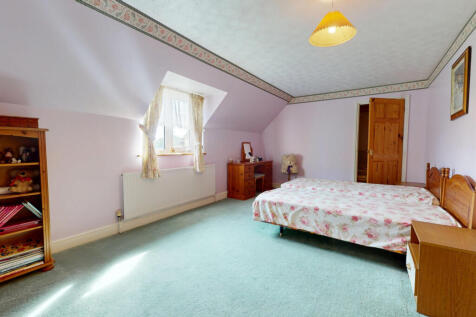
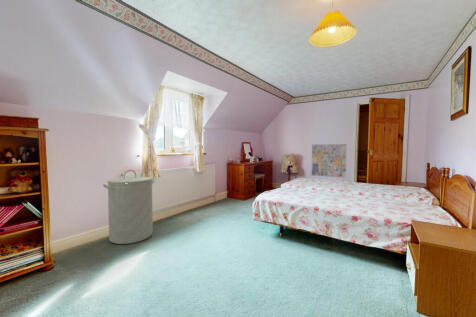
+ wall art (328, 160)
+ laundry hamper (131, 203)
